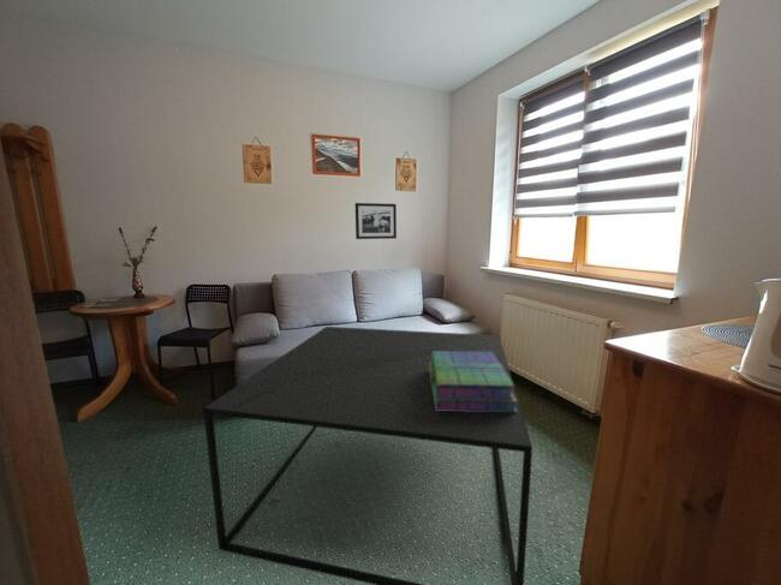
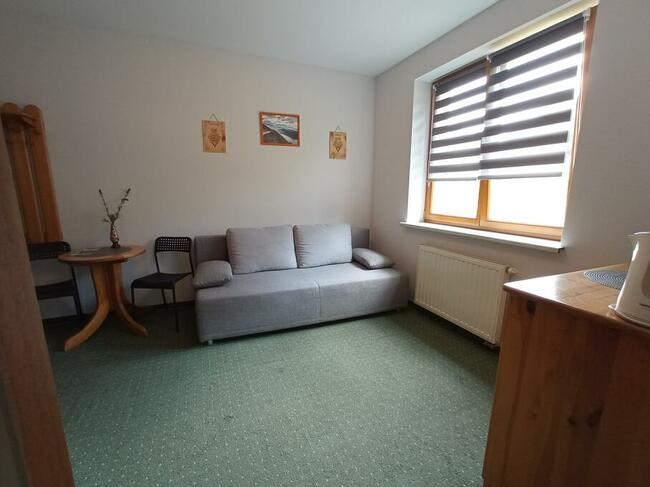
- coffee table (388, 419)
- picture frame (376, 221)
- stack of books (467, 376)
